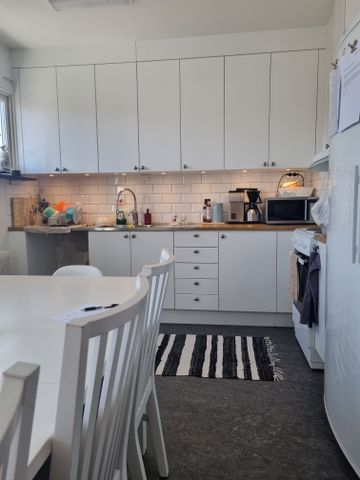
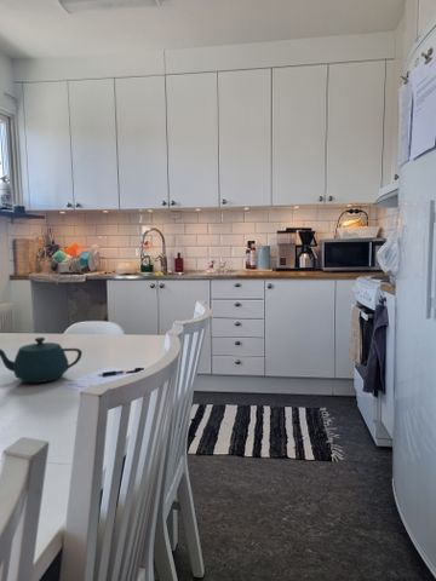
+ teapot (38, 358)
